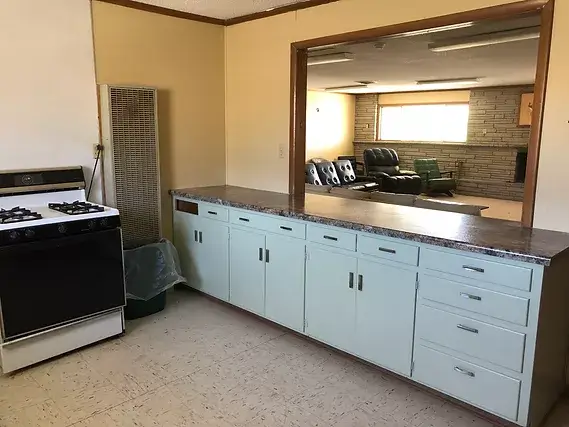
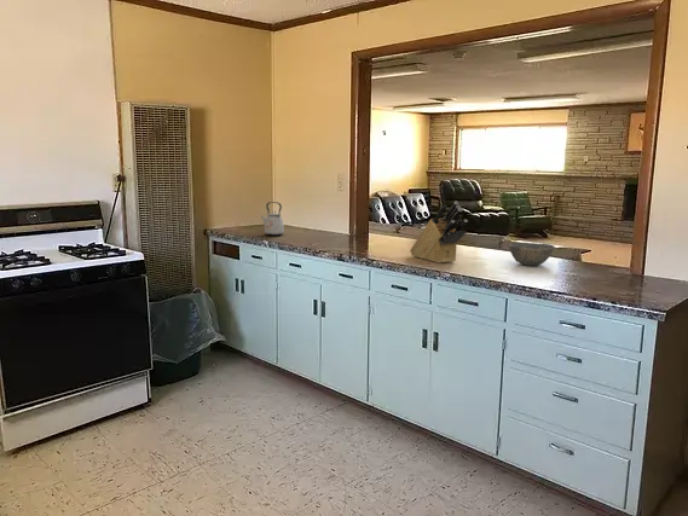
+ knife block (438, 230)
+ bowl (531, 254)
+ kettle (271, 218)
